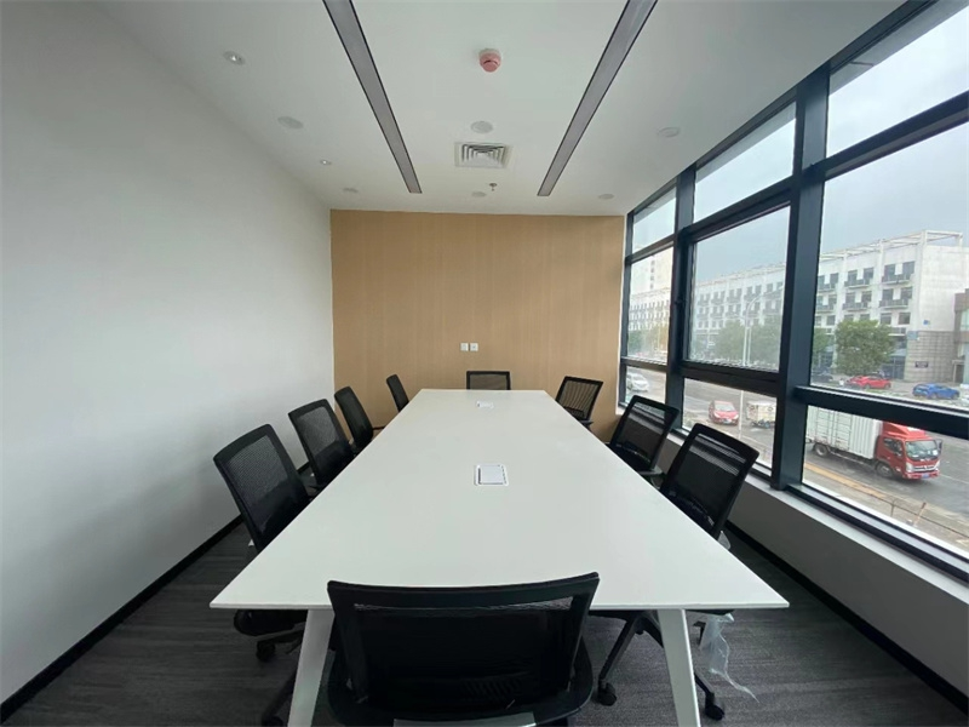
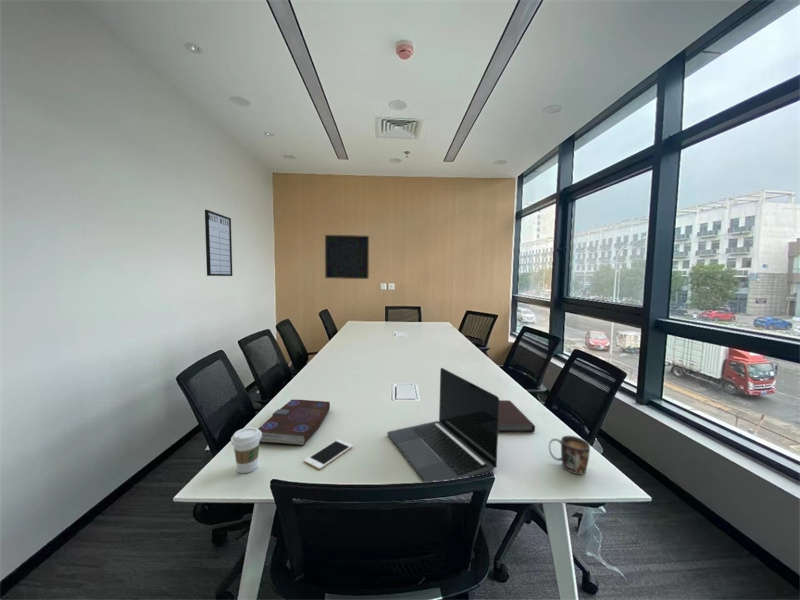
+ book (296, 418)
+ writing board (219, 245)
+ notebook (499, 414)
+ framed artwork (347, 257)
+ laptop (439, 418)
+ coffee cup (247, 450)
+ mug (568, 453)
+ cell phone (329, 453)
